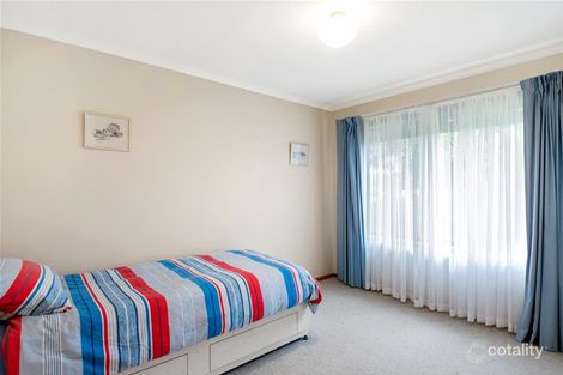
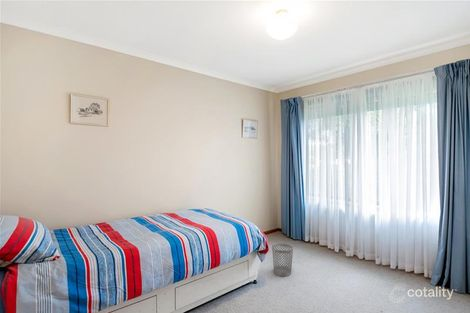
+ wastebasket (282, 259)
